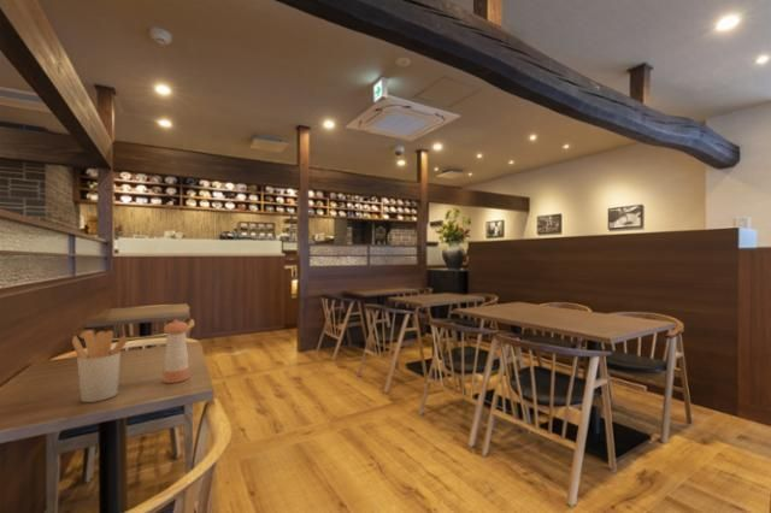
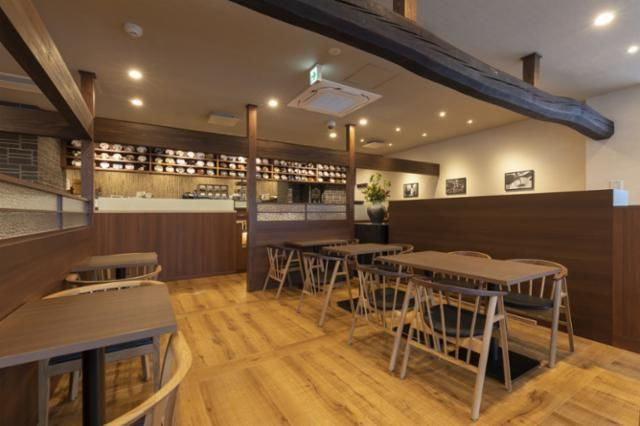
- pepper shaker (176, 349)
- utensil holder (99, 362)
